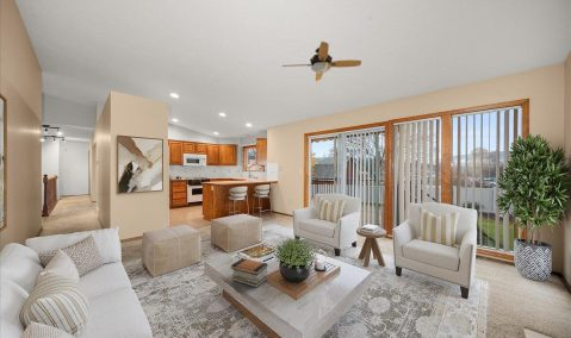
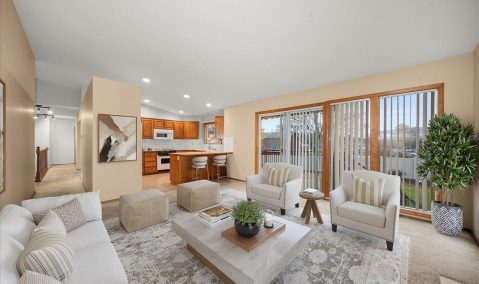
- ceiling fan (321, 62)
- book stack (249, 271)
